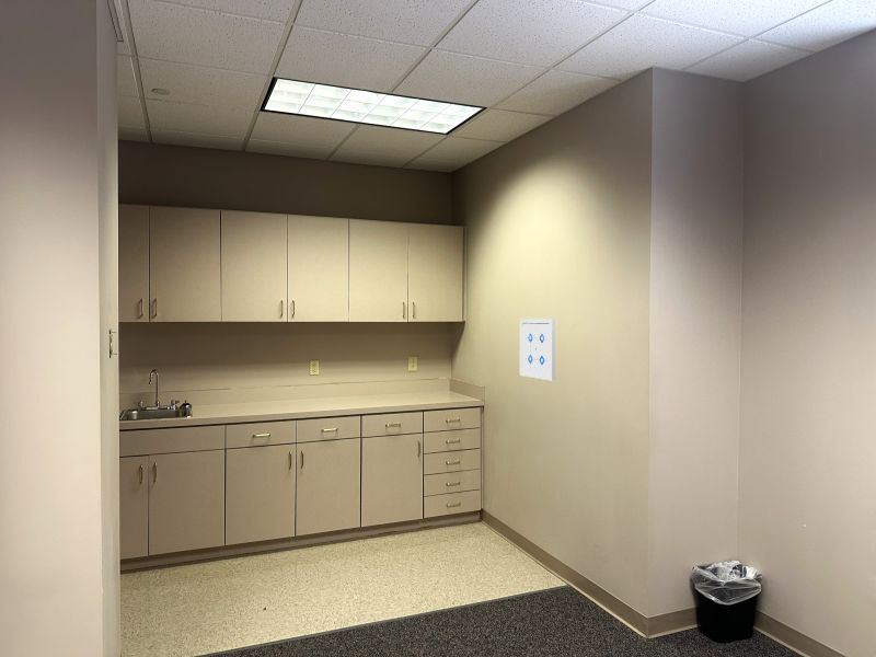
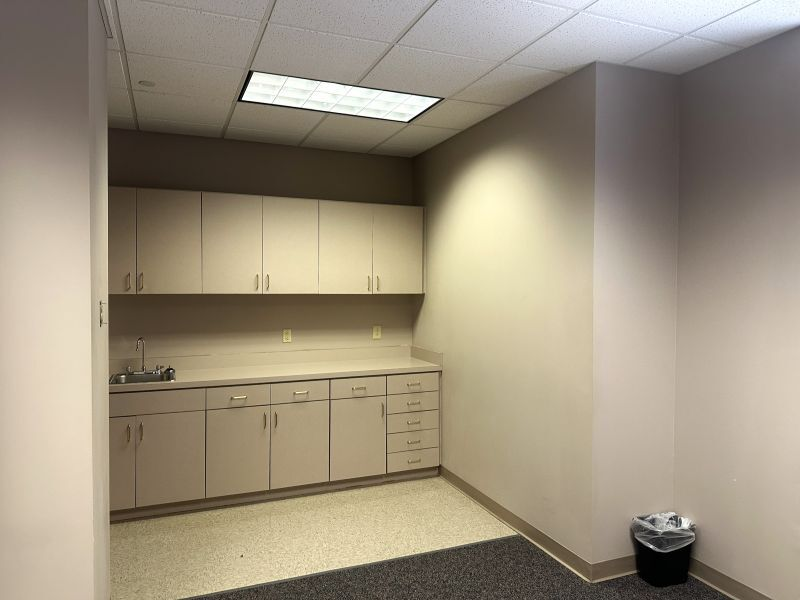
- wall art (537, 348)
